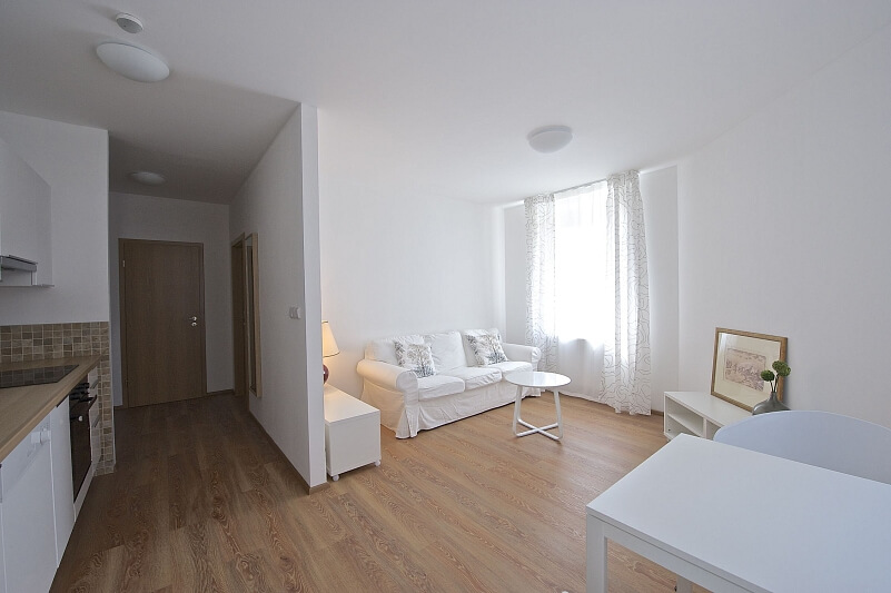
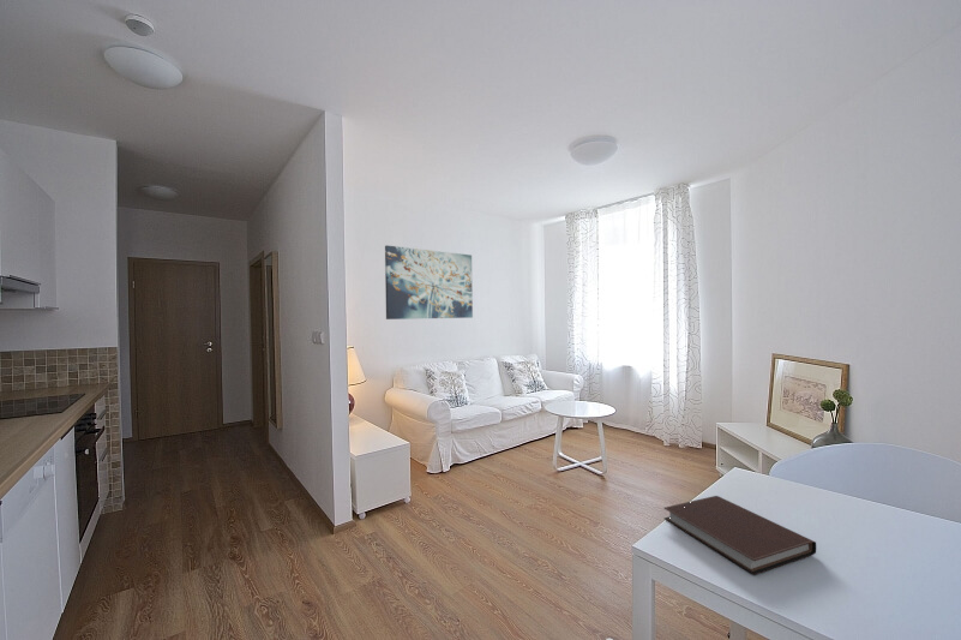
+ wall art (432, 285)
+ notebook (733, 528)
